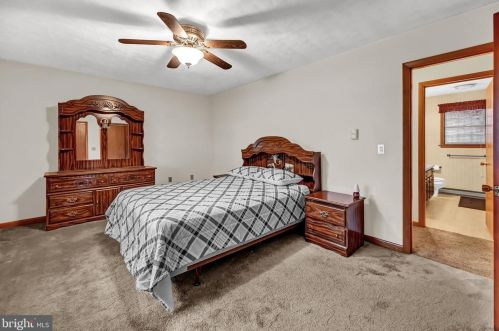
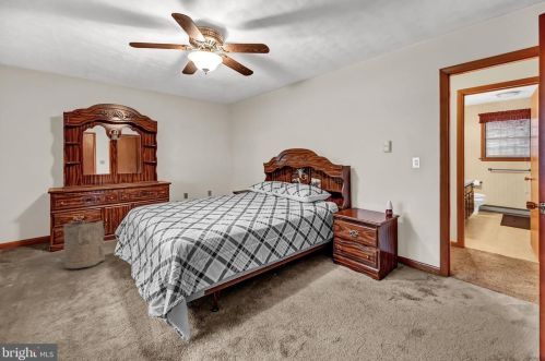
+ laundry hamper (86, 241)
